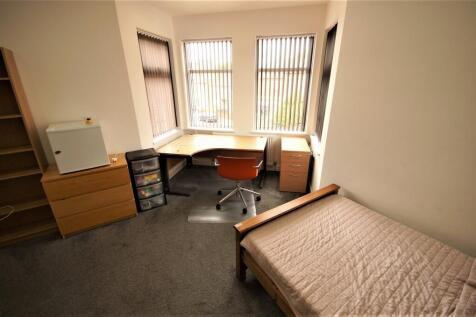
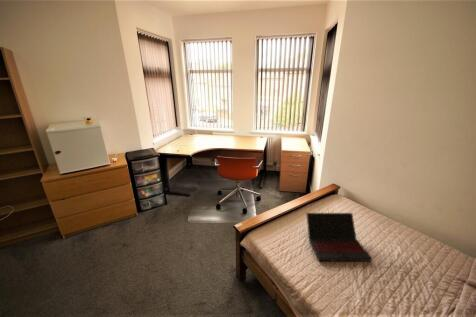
+ laptop (336, 234)
